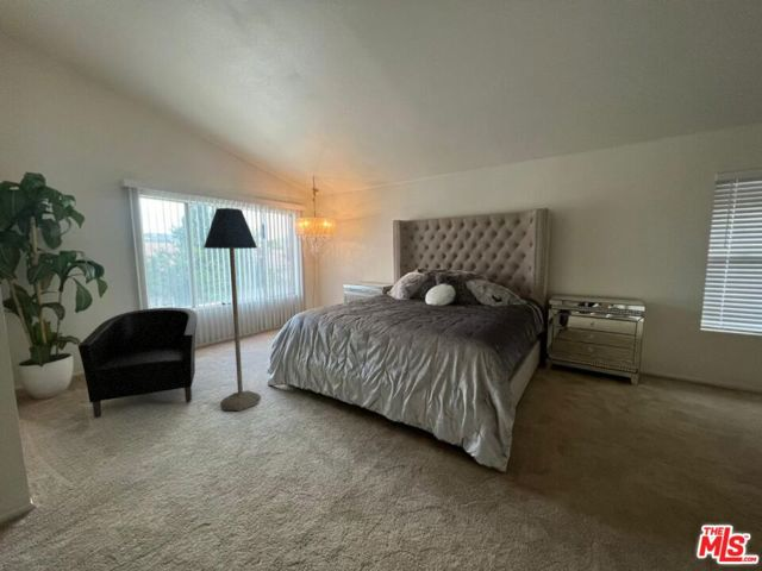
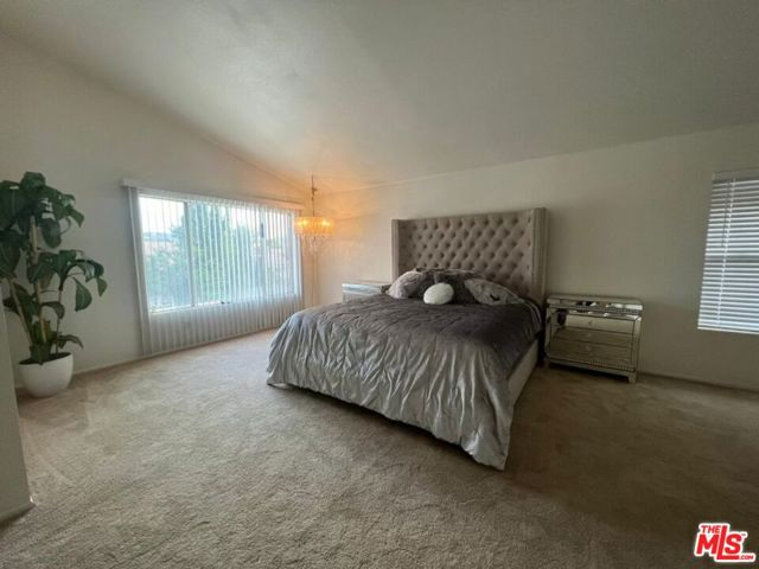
- armchair (146, 356)
- floor lamp (235, 308)
